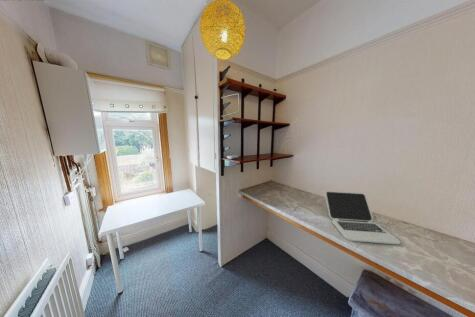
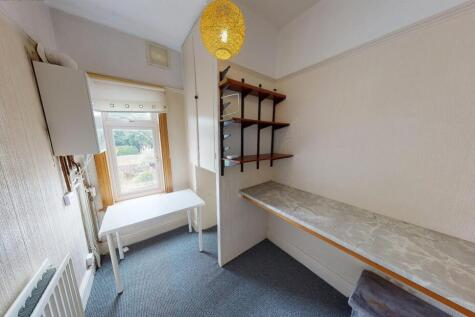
- laptop (357, 213)
